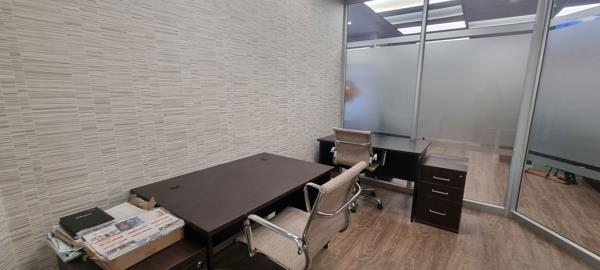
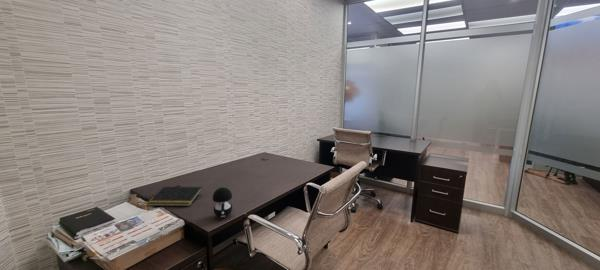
+ speaker (222, 203)
+ notepad (176, 195)
